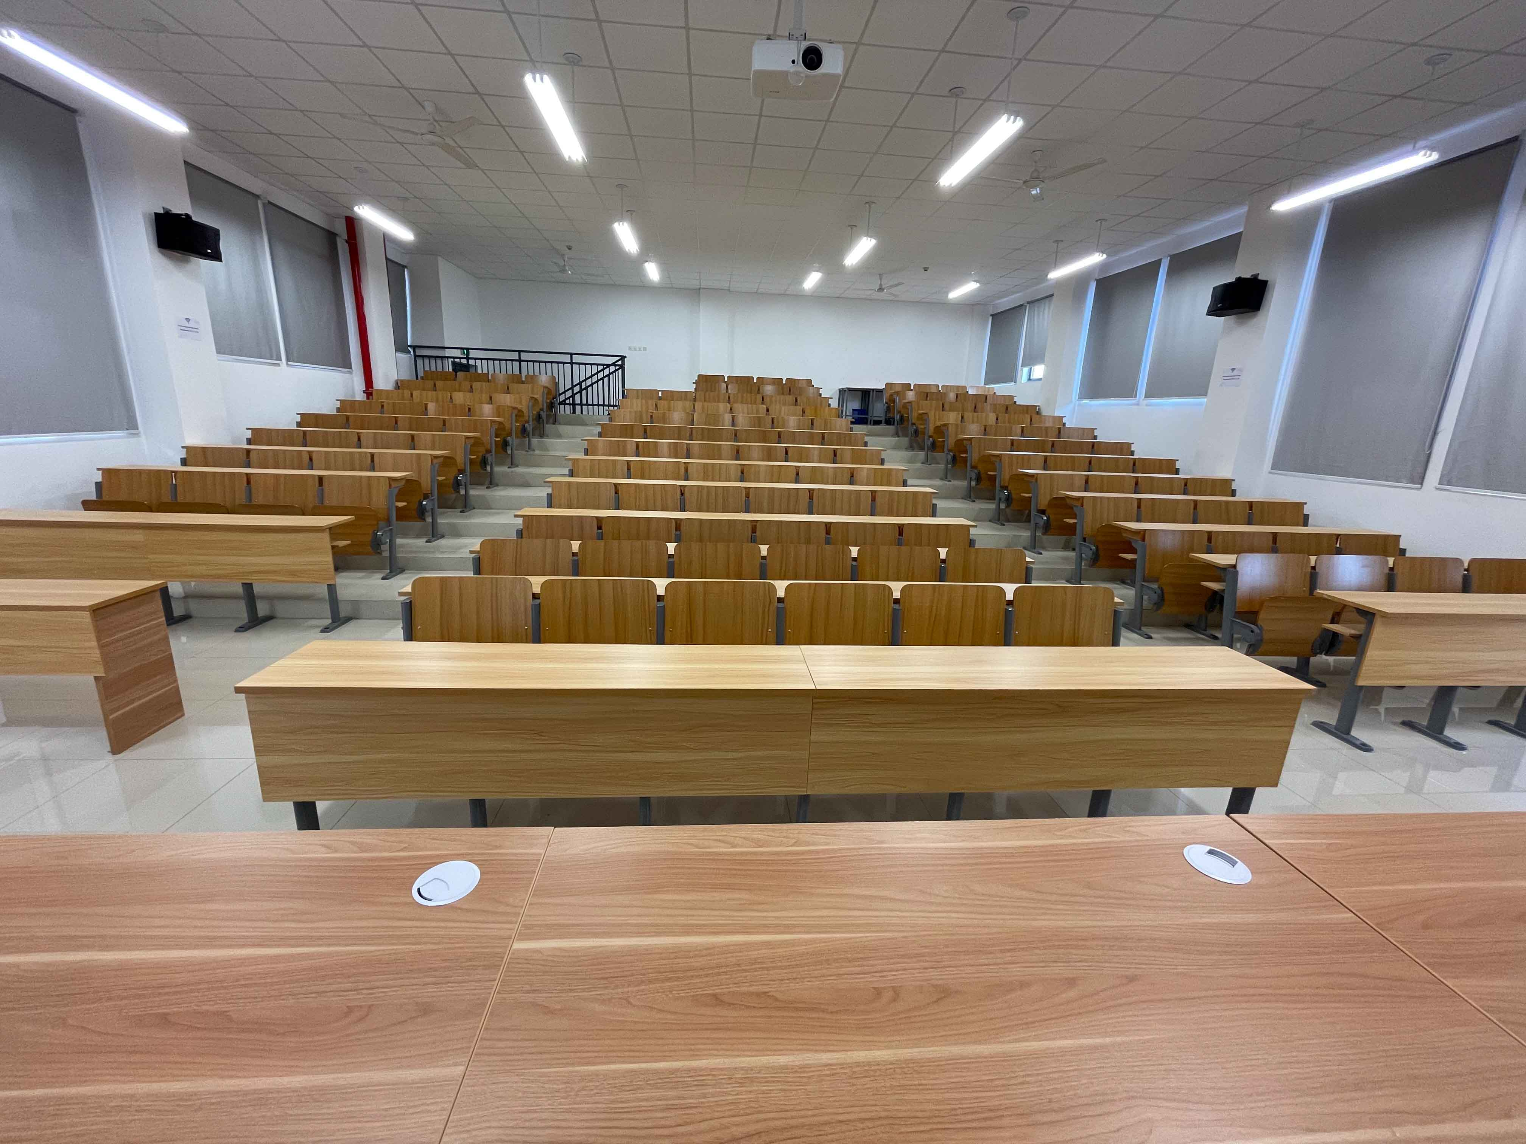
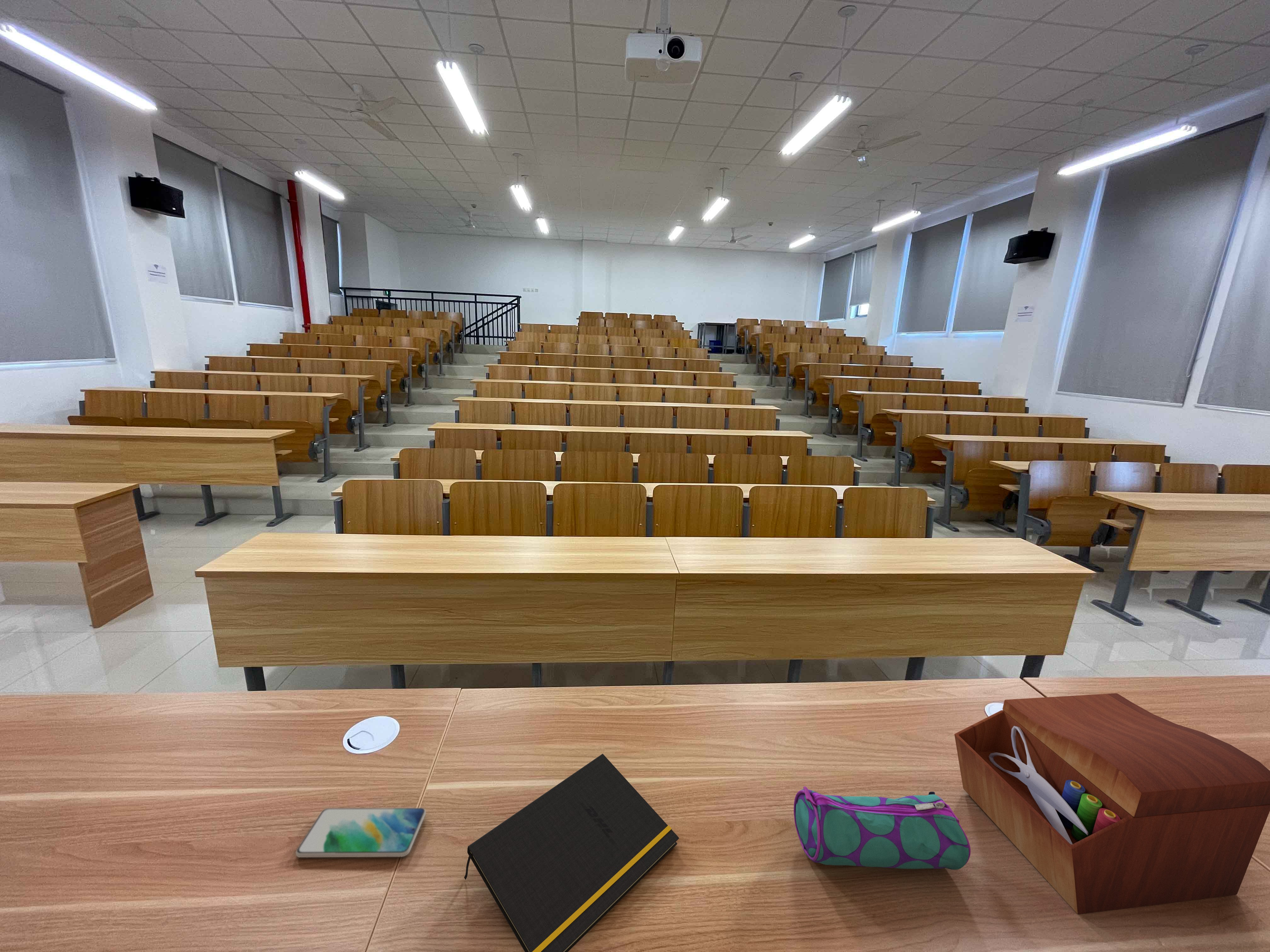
+ pencil case (876, 826)
+ sewing box (1087, 781)
+ notepad (577, 845)
+ smartphone (363, 831)
